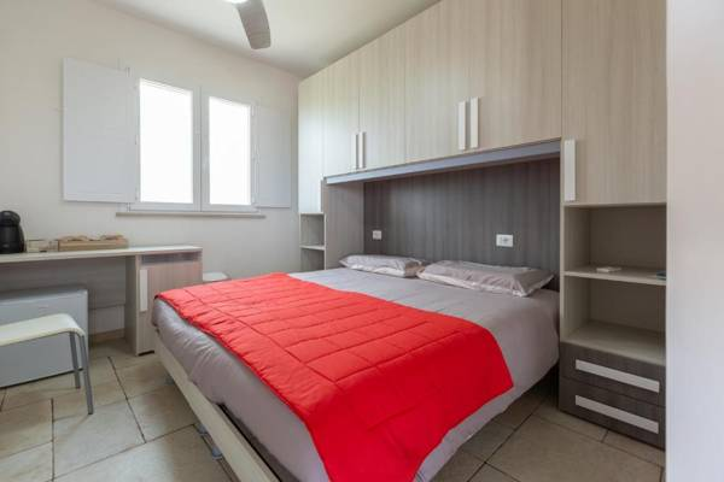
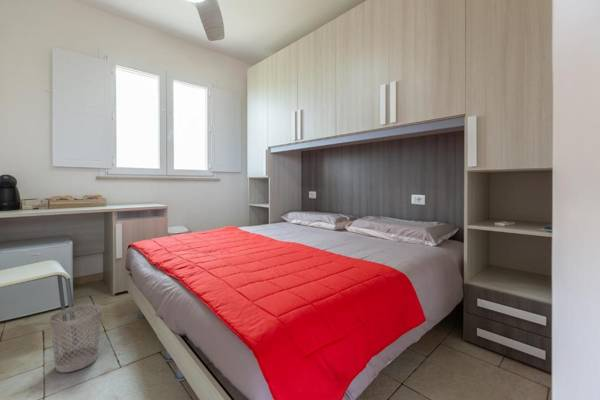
+ wastebasket (76, 337)
